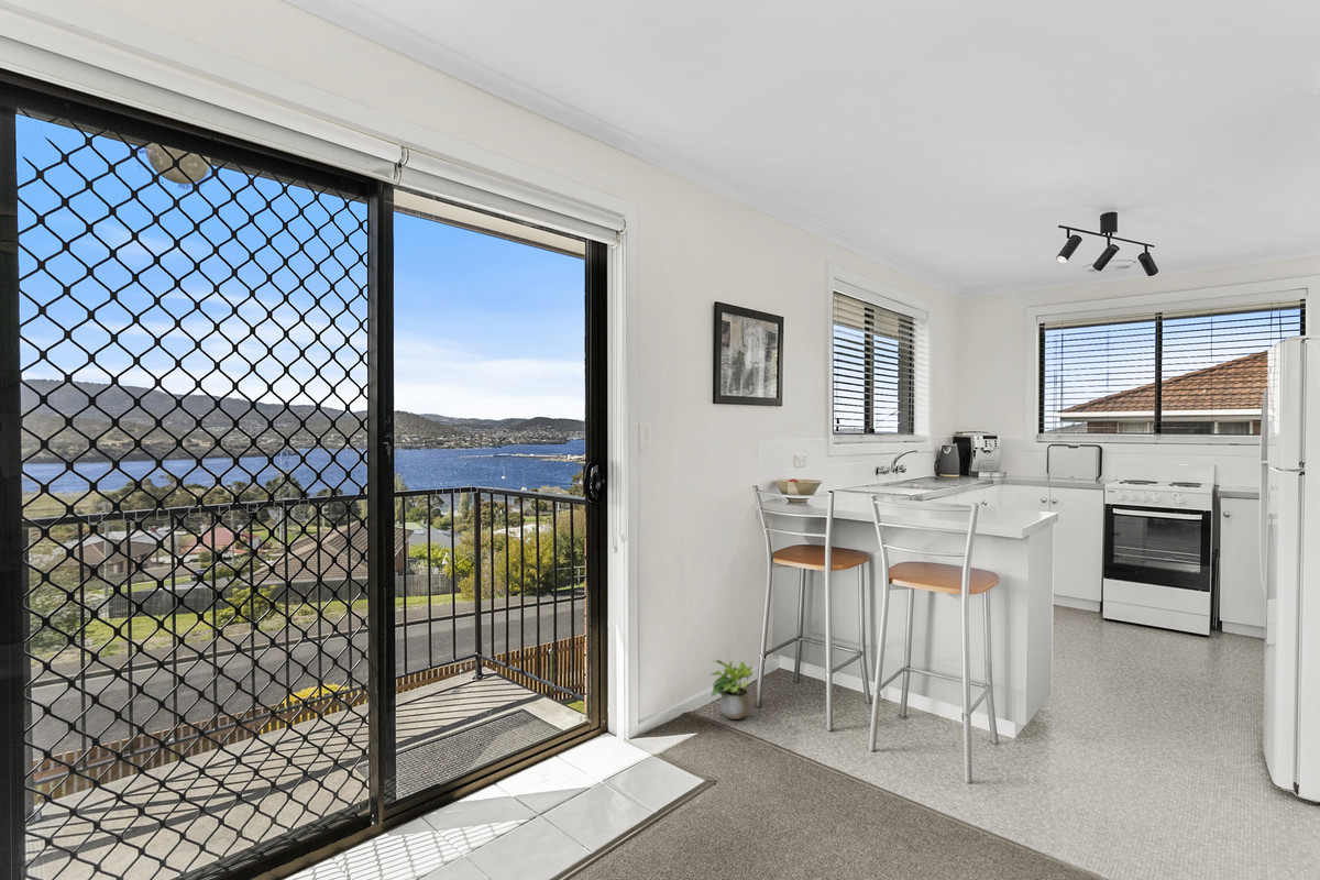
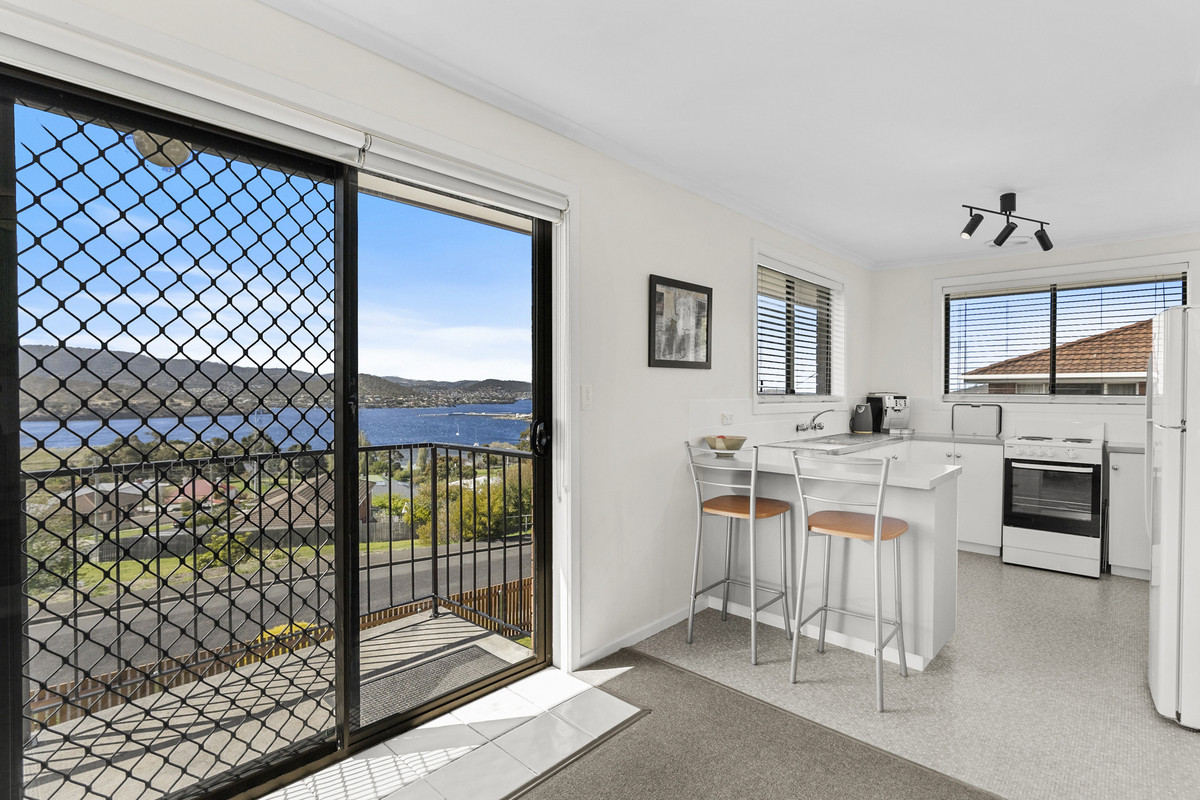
- potted plant (730, 688)
